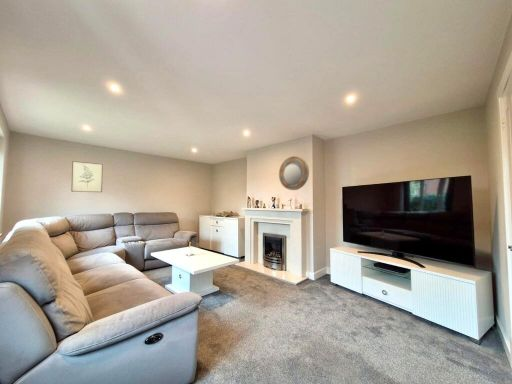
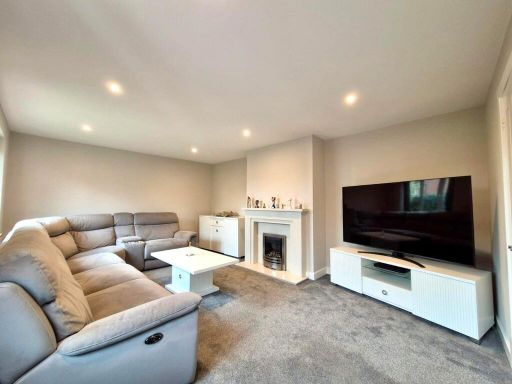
- wall art (87, 177)
- home mirror (293, 173)
